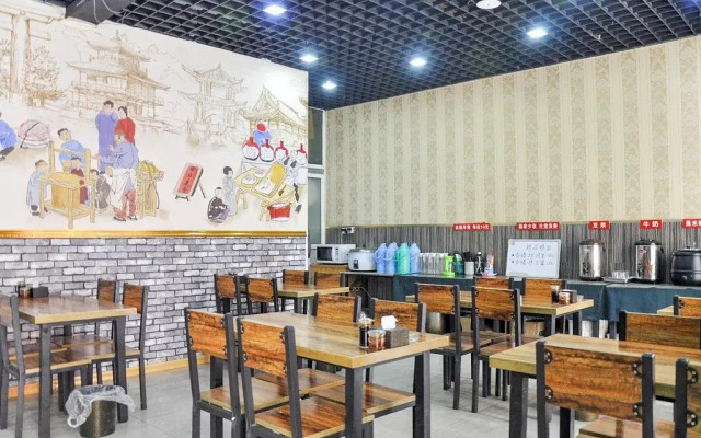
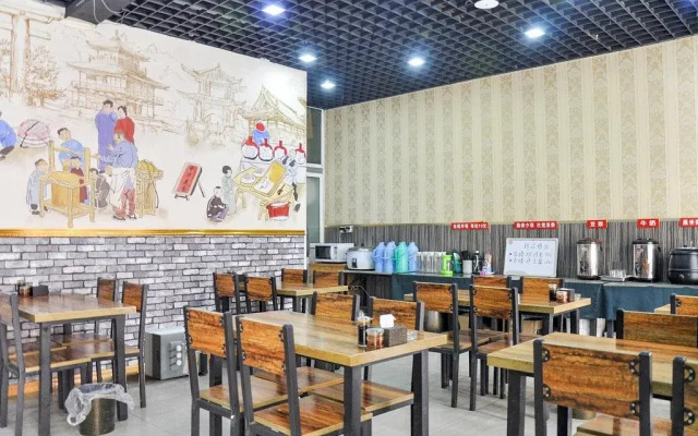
+ safe (179, 351)
